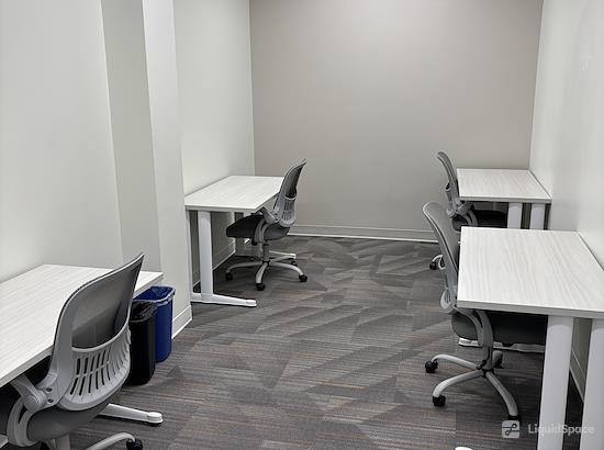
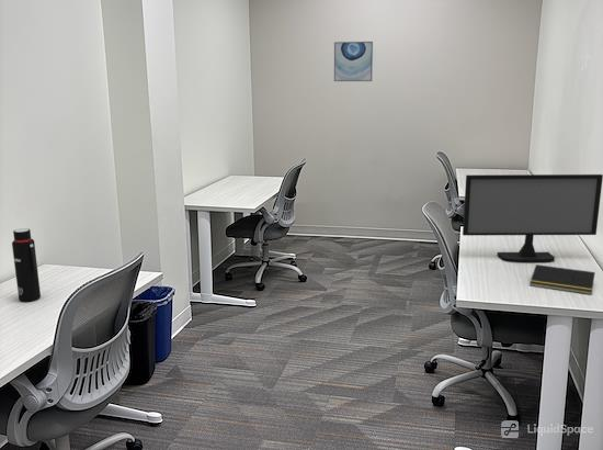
+ notepad (562, 279)
+ water bottle (26, 265)
+ wall art (353, 61)
+ computer monitor (530, 217)
